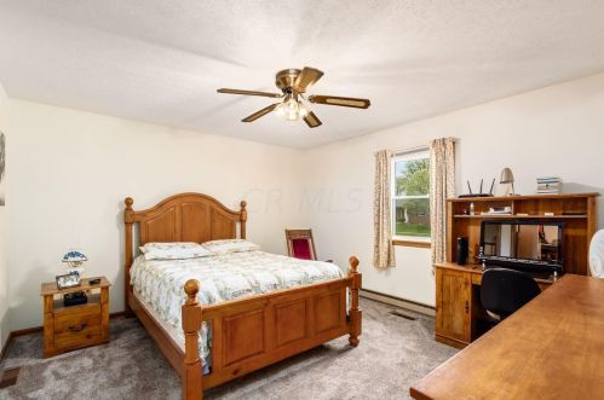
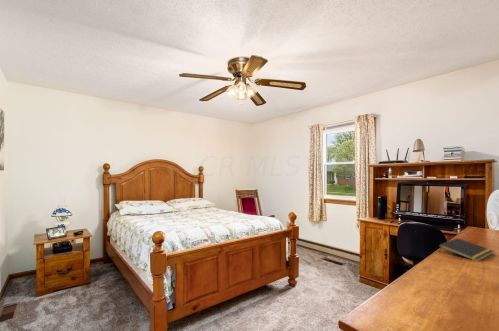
+ notepad (466, 248)
